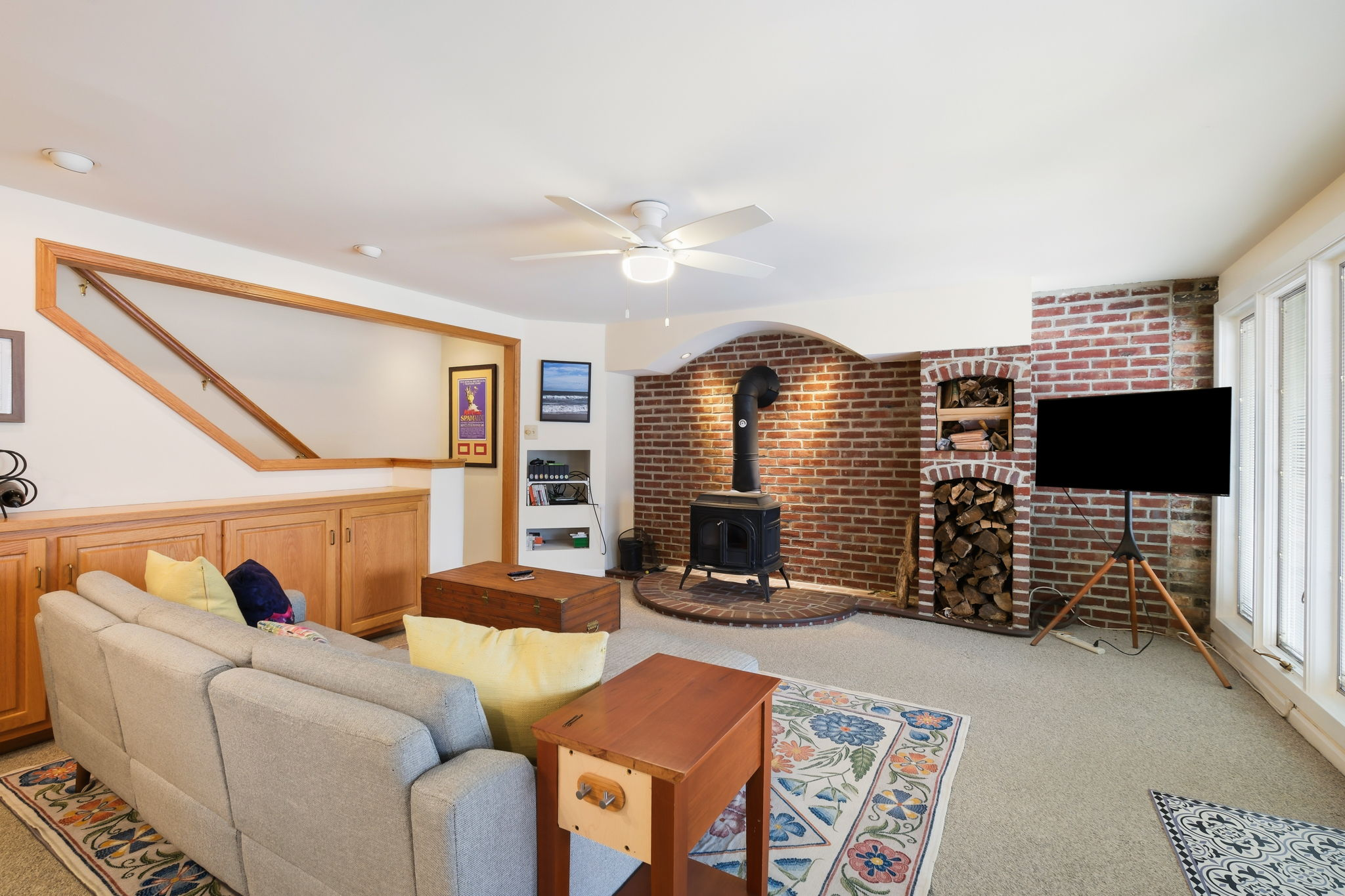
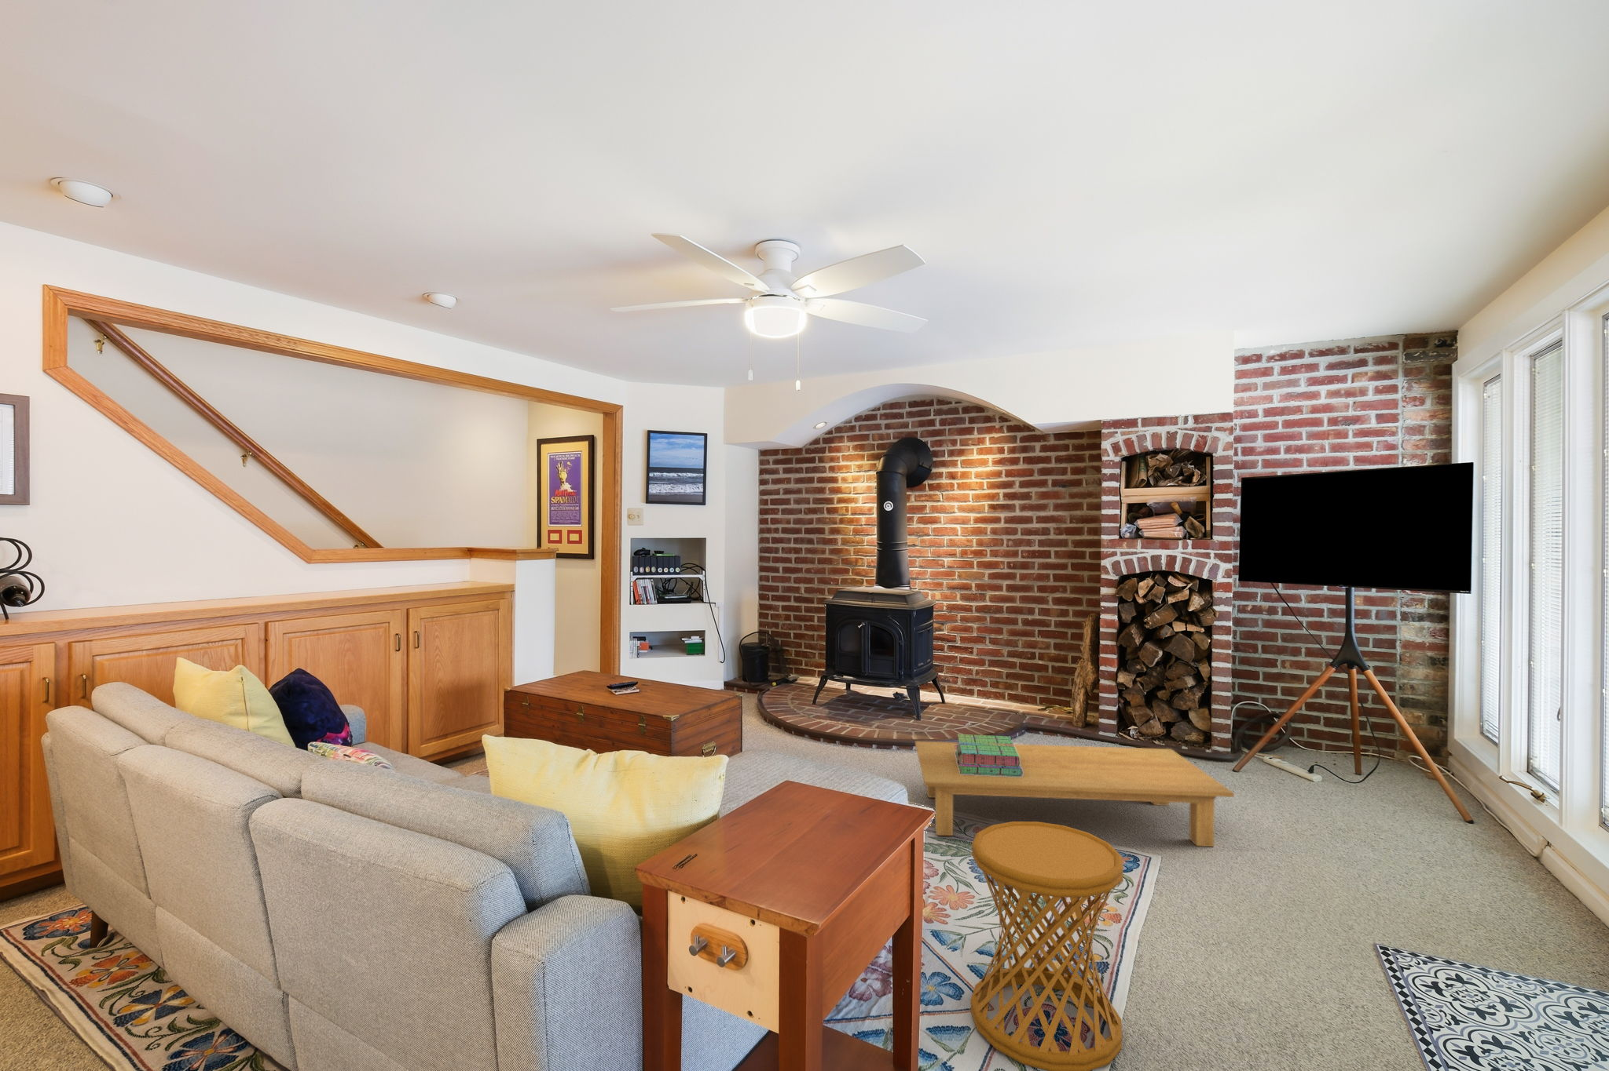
+ stack of books (987, 753)
+ coffee table (1056, 790)
+ side table (1044, 935)
